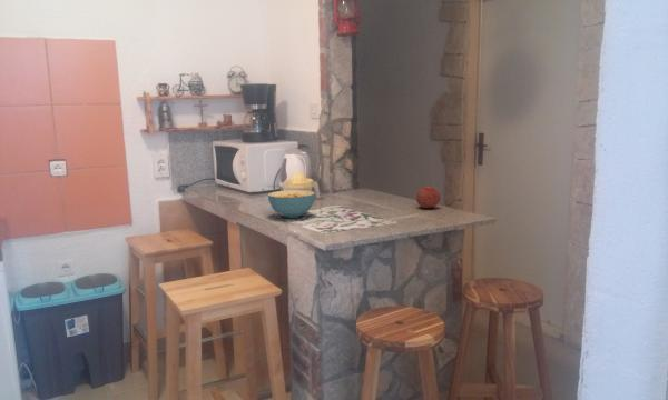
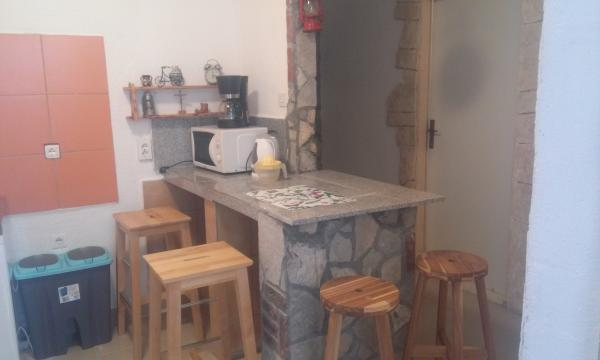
- cereal bowl (292, 204)
- fruit (428, 197)
